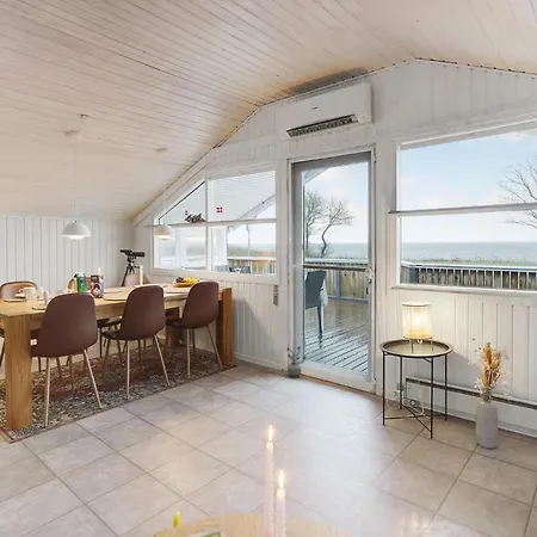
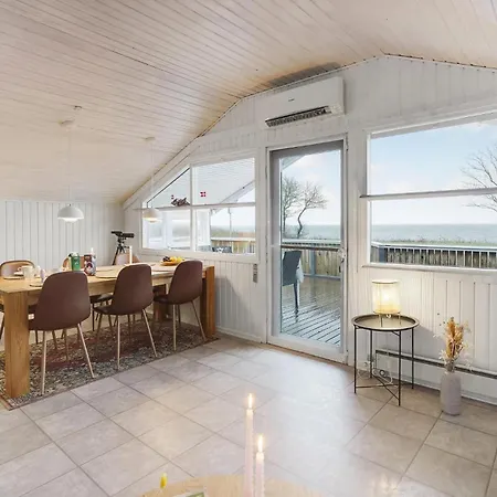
- potted plant (296, 362)
